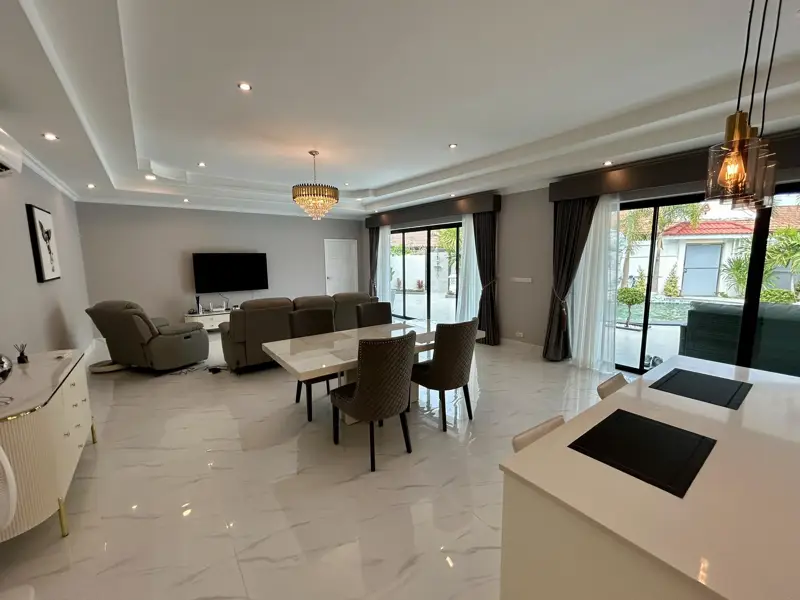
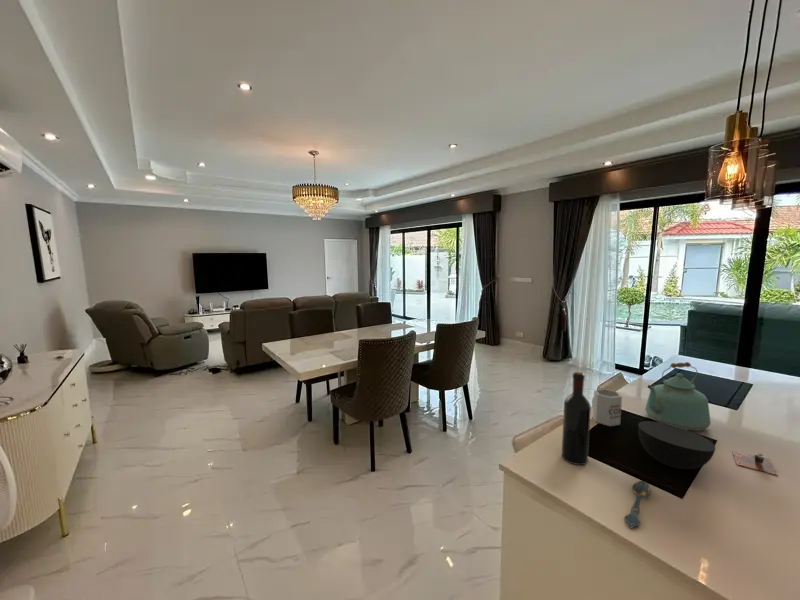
+ wine bottle (576, 416)
+ cup (754, 457)
+ bowl (673, 447)
+ spoon (637, 502)
+ kettle (673, 392)
+ mug (605, 406)
